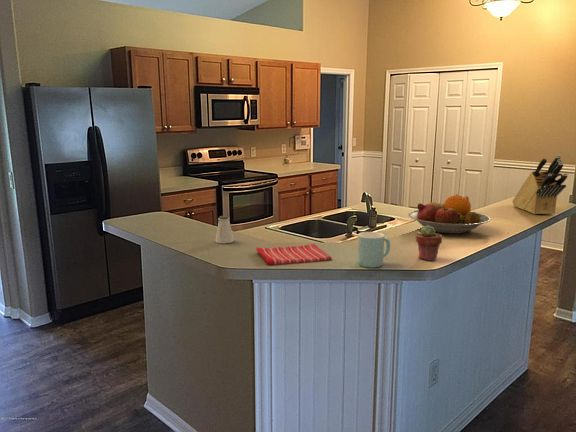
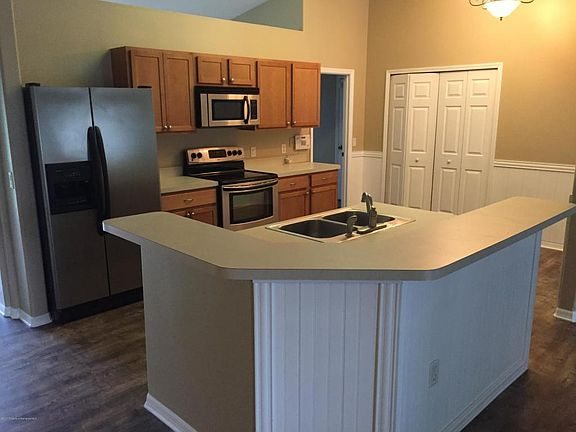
- mug (375, 249)
- knife block (539, 183)
- potted succulent (428, 241)
- dish towel (292, 253)
- fruit bowl (448, 212)
- saltshaker (224, 228)
